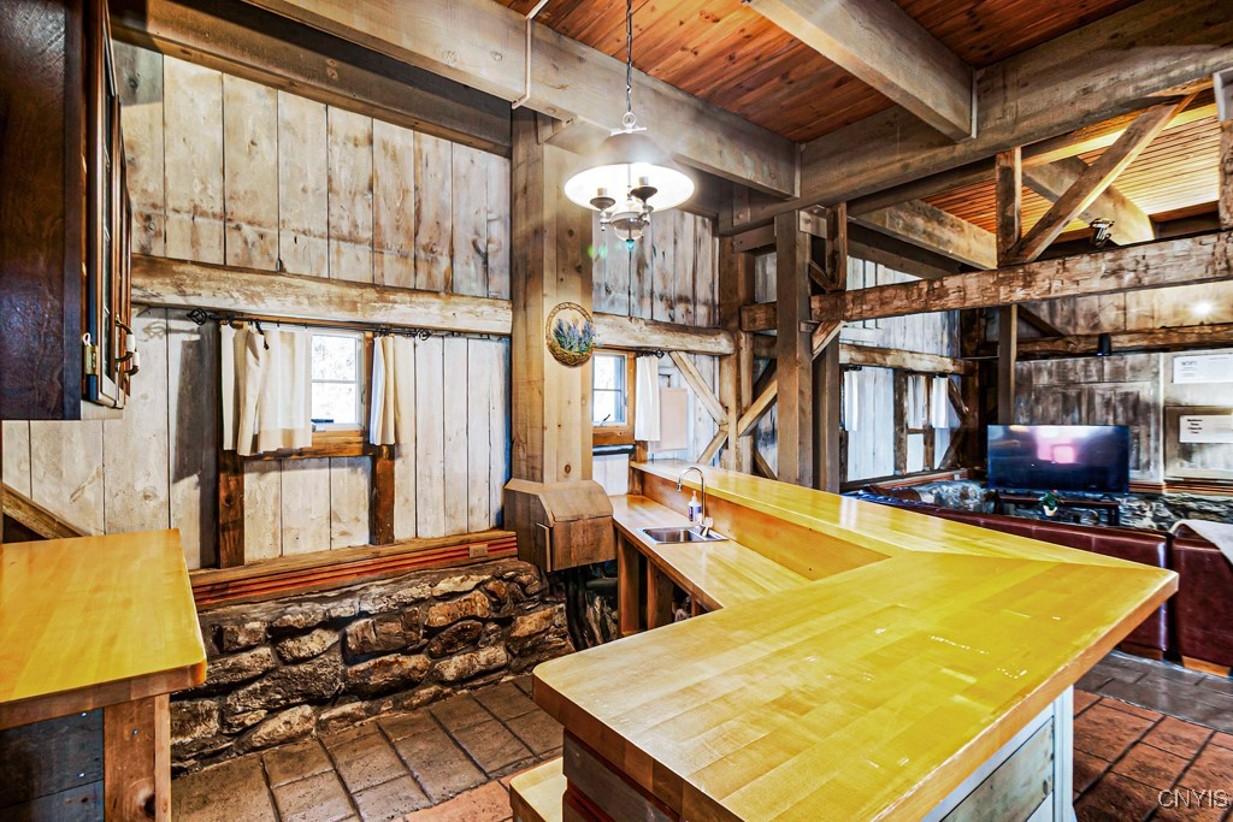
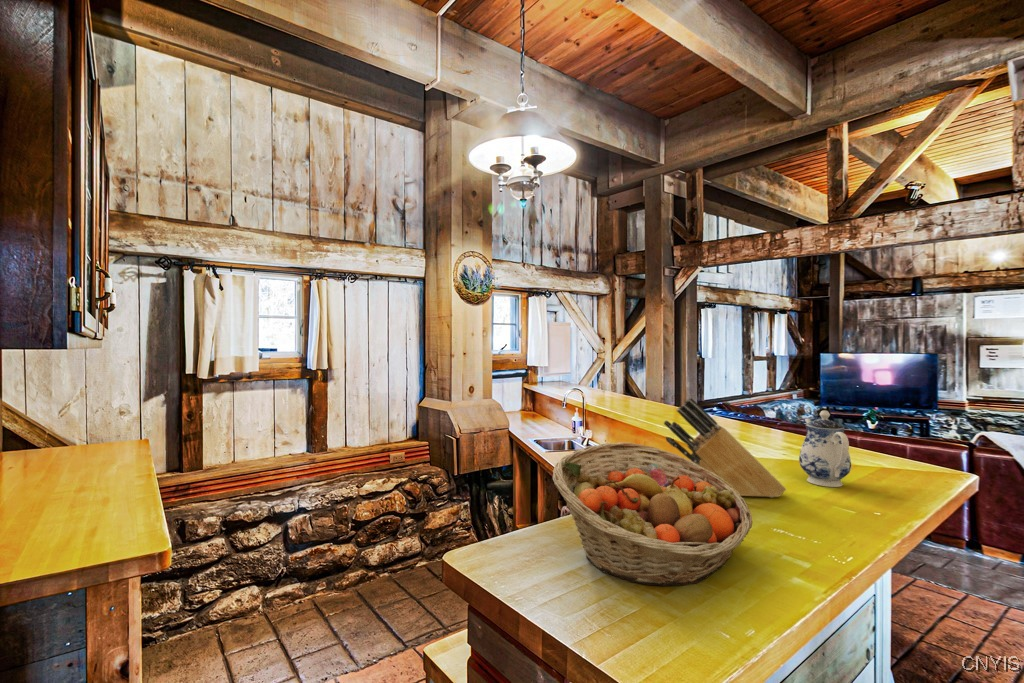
+ teapot (824, 446)
+ knife block (721, 444)
+ fruit basket (650, 504)
